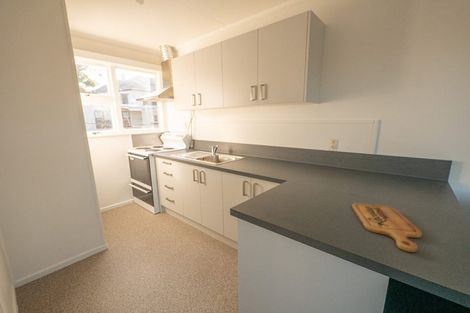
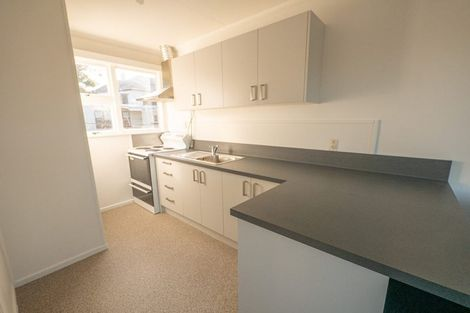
- cutting board (386, 223)
